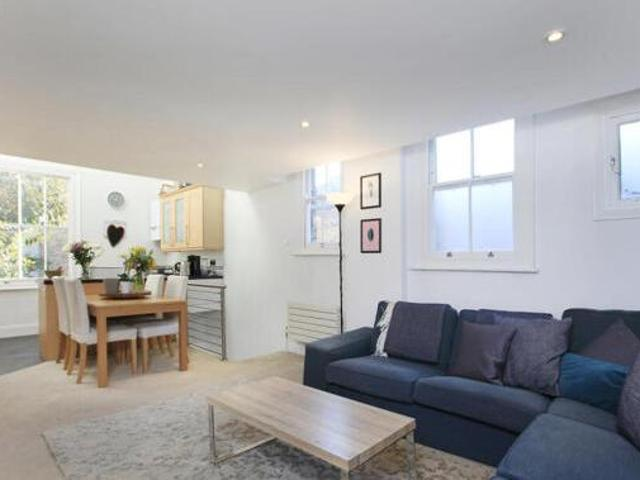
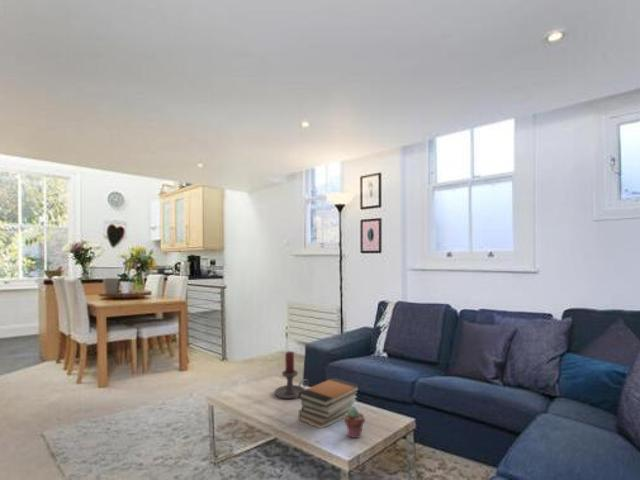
+ candle holder (293, 371)
+ book stack (329, 402)
+ potted succulent (354, 421)
